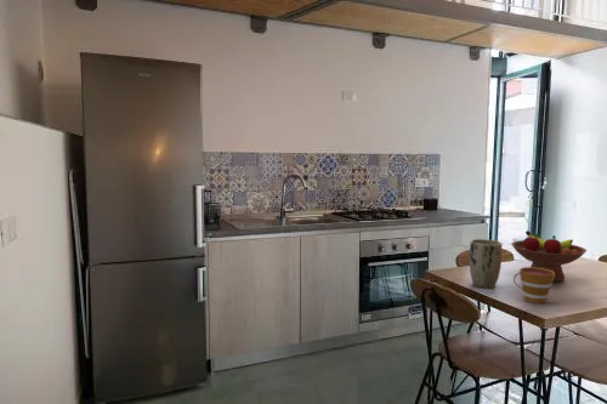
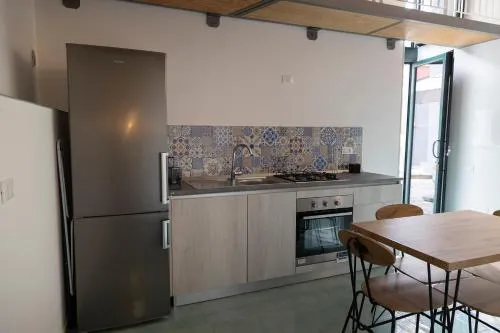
- plant pot (484, 263)
- cup (533, 285)
- fruit bowl (546, 256)
